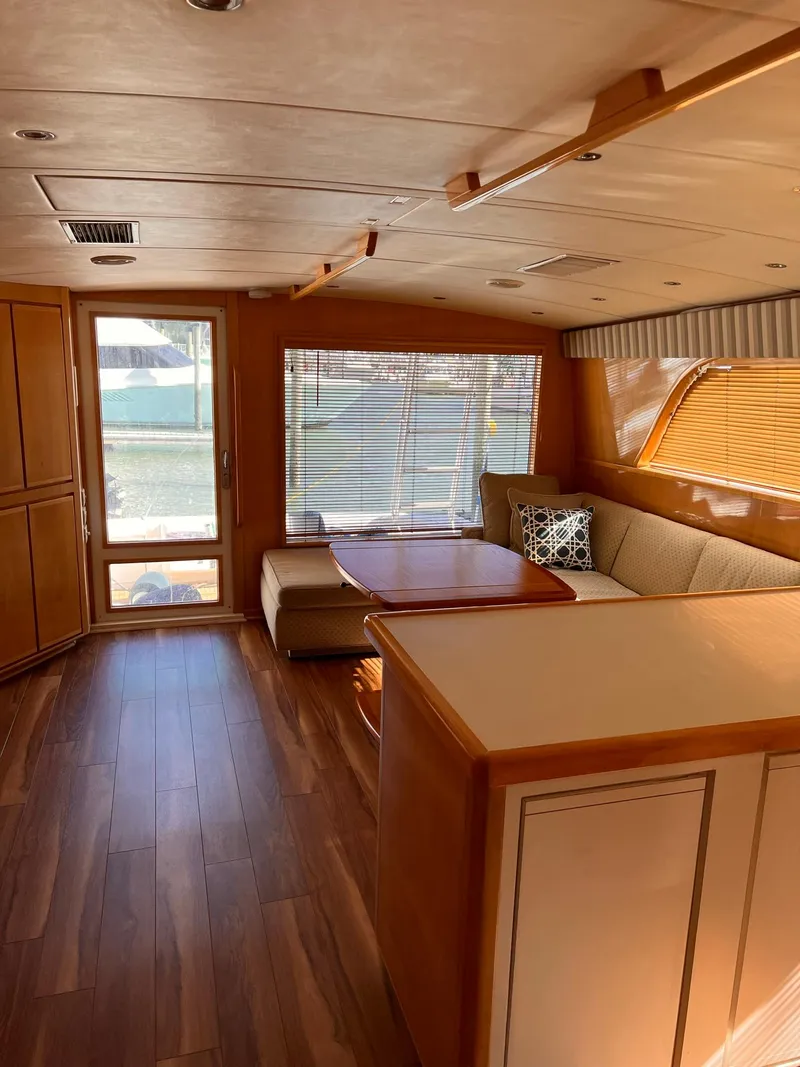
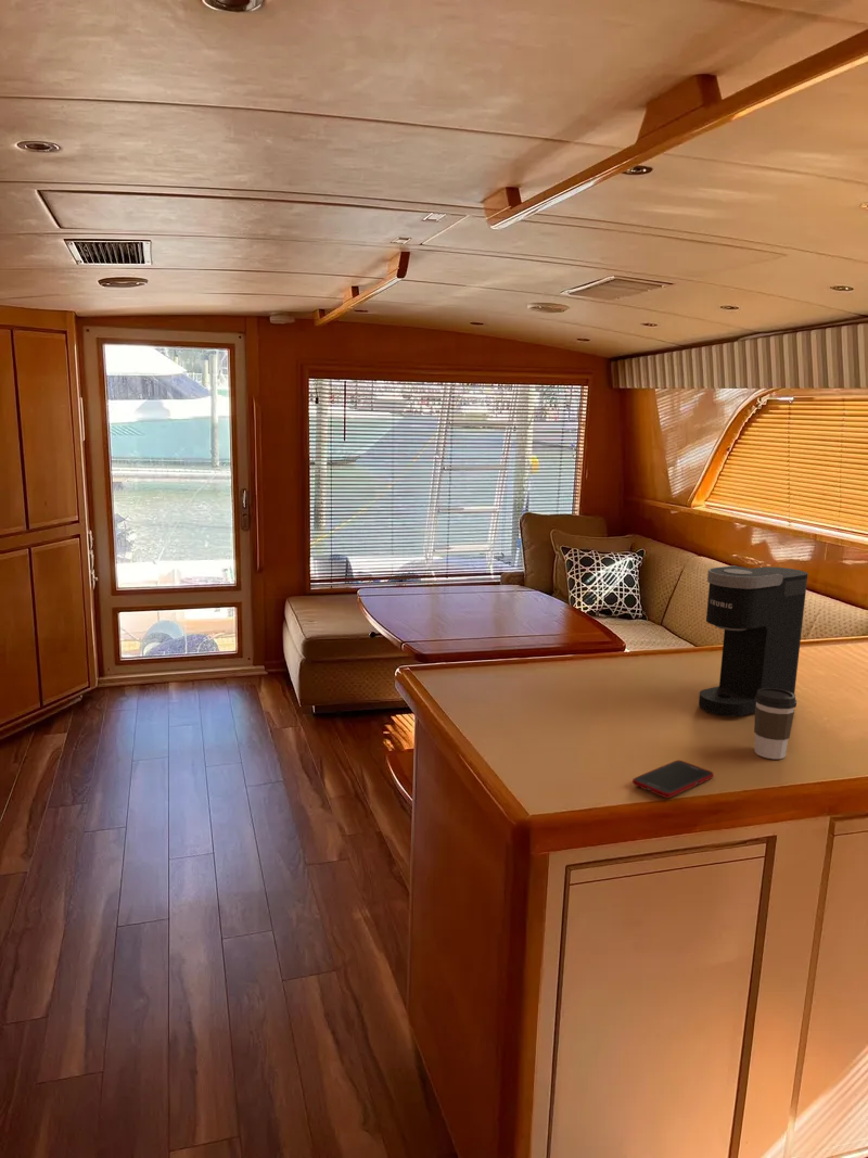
+ coffee cup (773, 723)
+ coffee maker (752, 636)
+ cell phone (673, 778)
